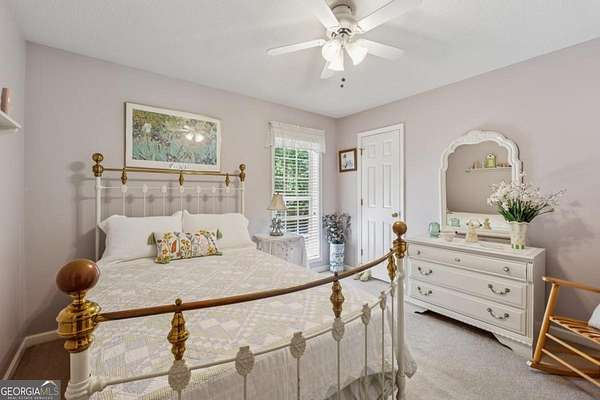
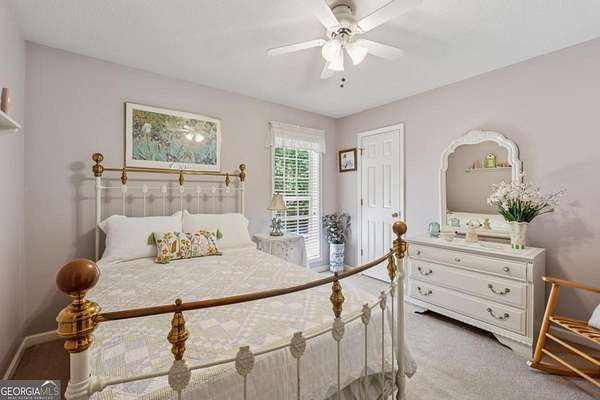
- boots (363, 272)
